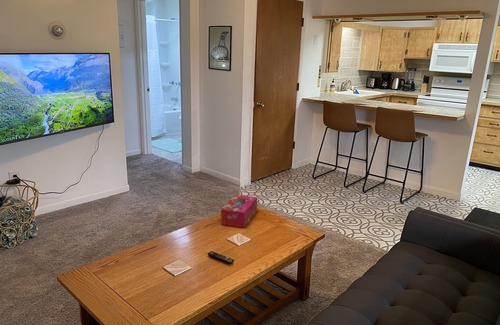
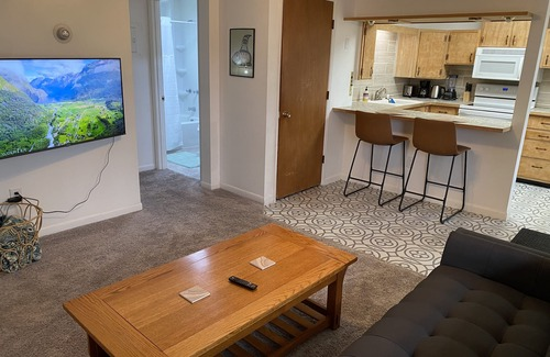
- tissue box (239, 210)
